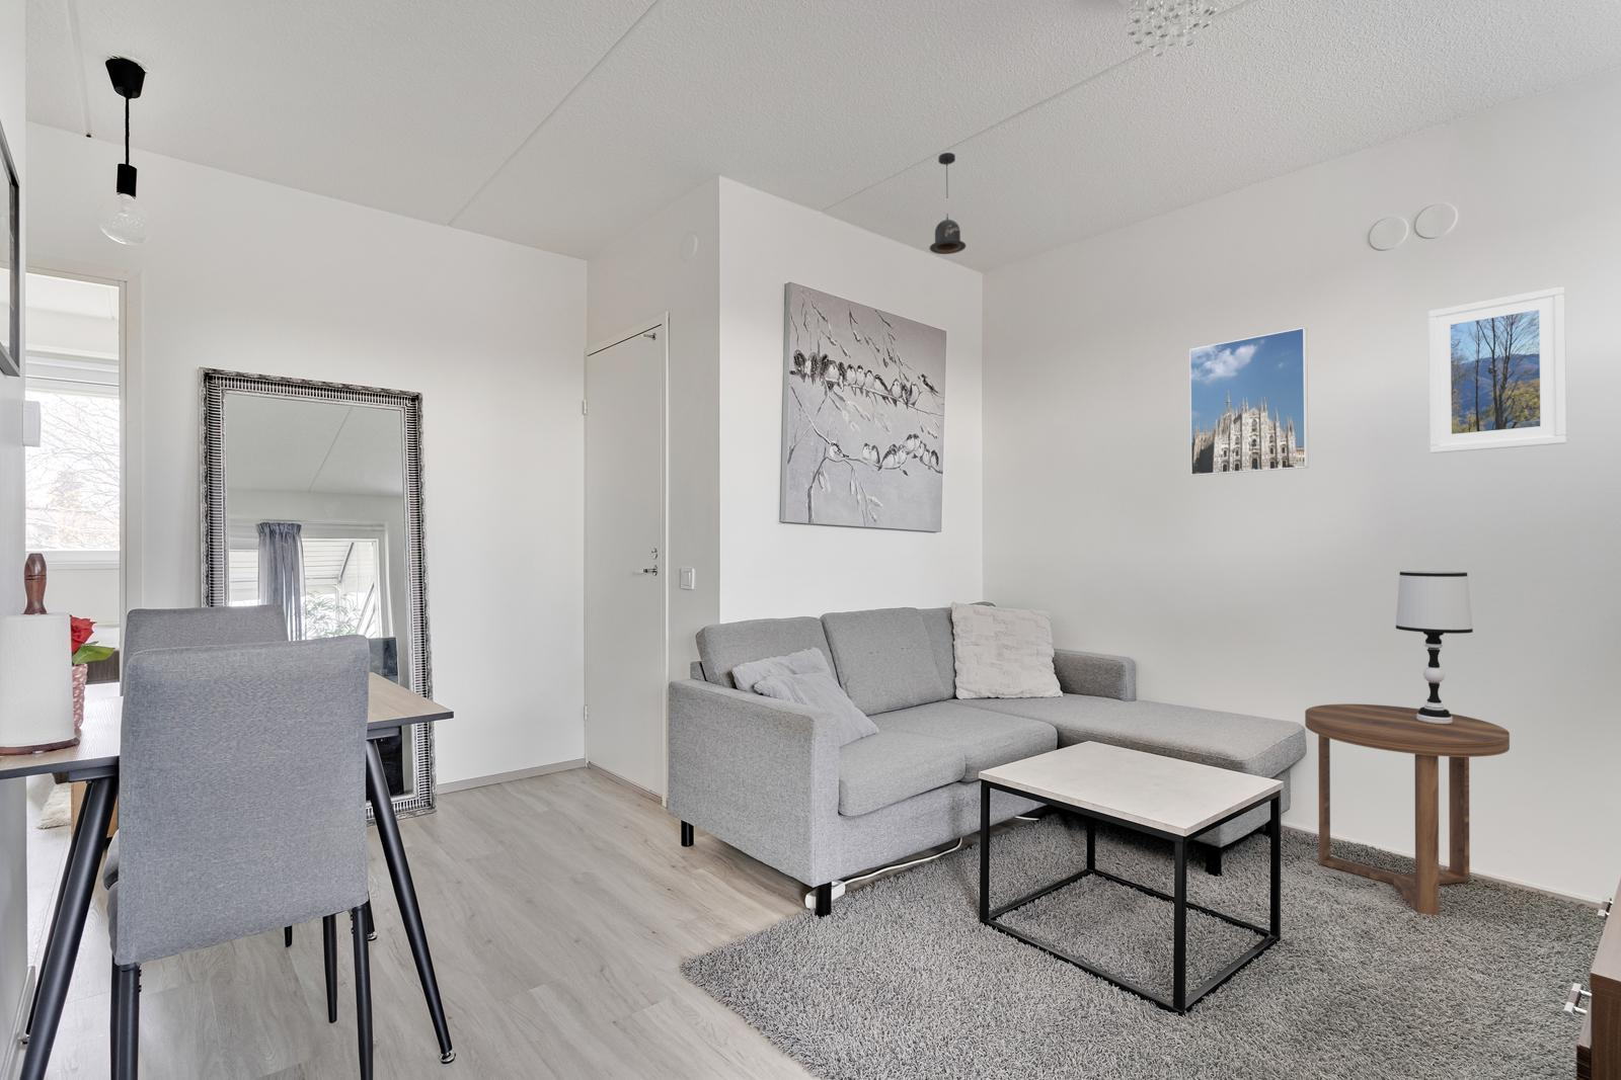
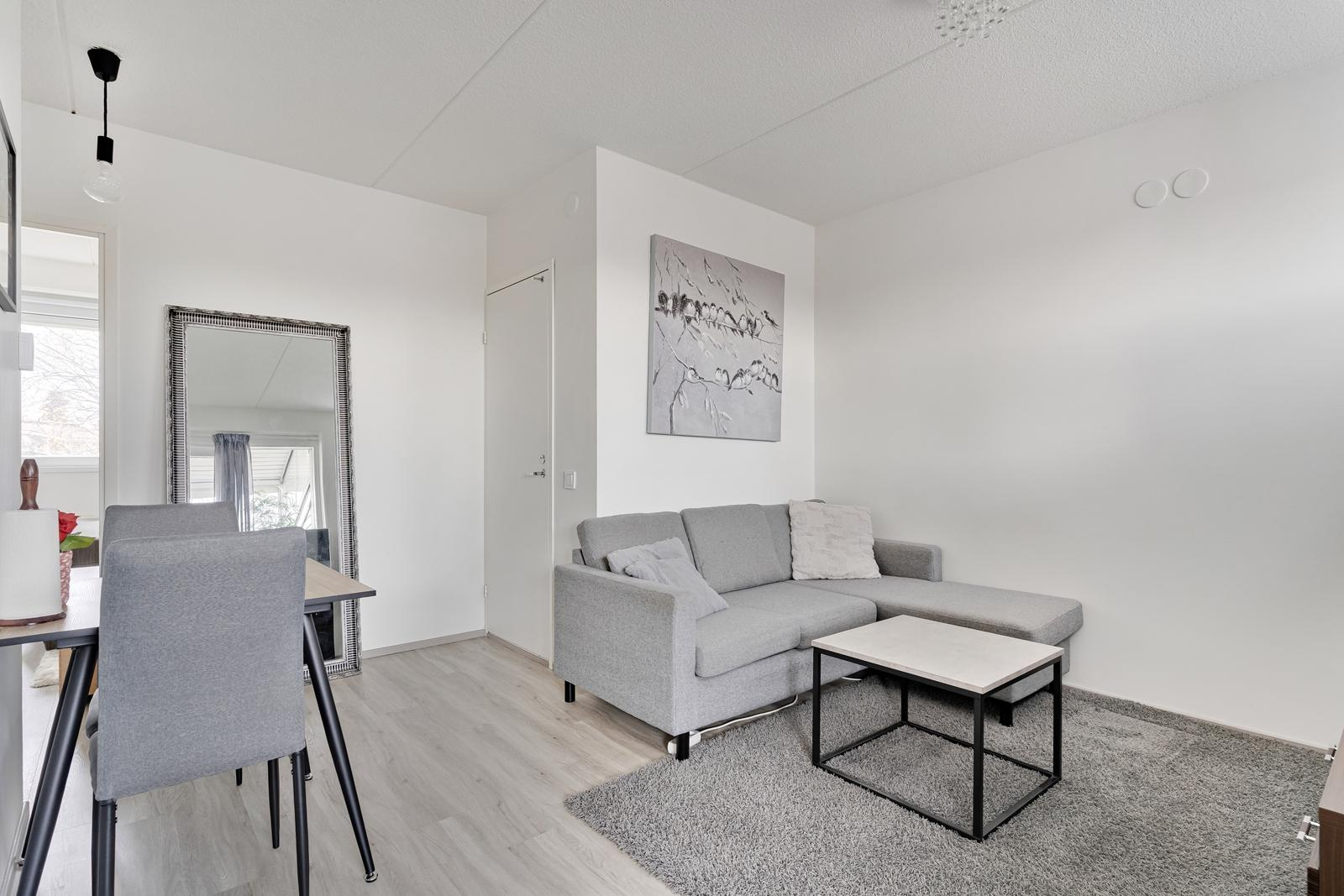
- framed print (1245, 405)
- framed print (1493, 374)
- pendant lamp (947, 195)
- side table (1415, 802)
- table lamp (1434, 646)
